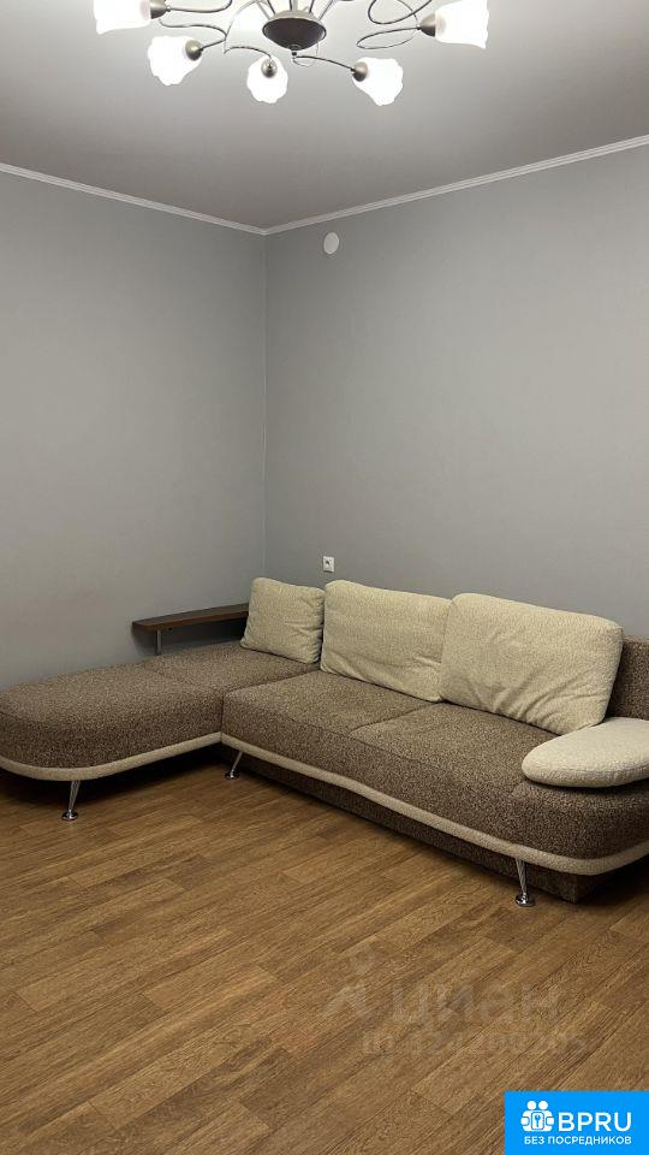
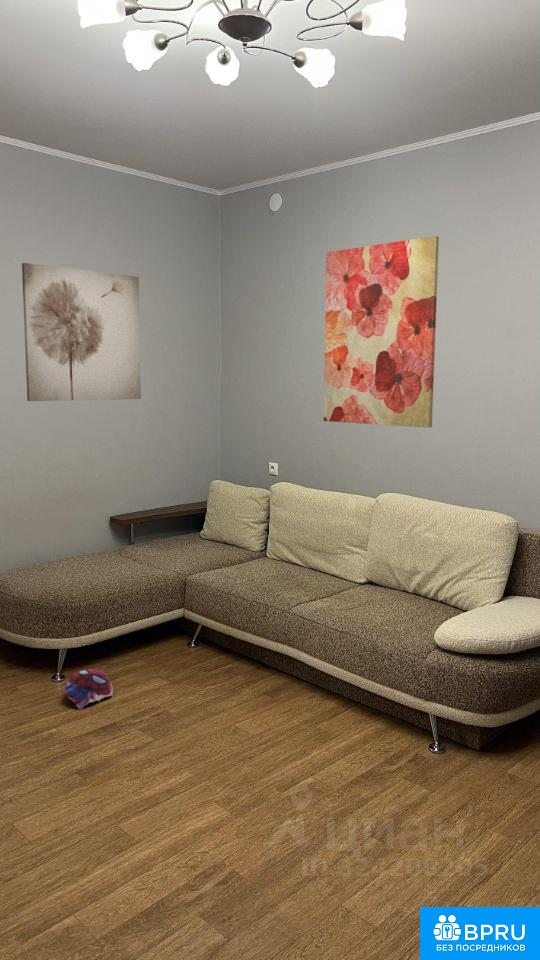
+ wall art (376, 335)
+ plush toy (87, 685)
+ wall art (85, 335)
